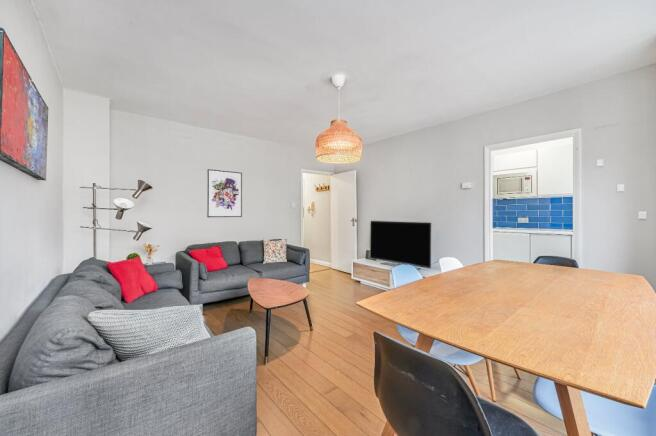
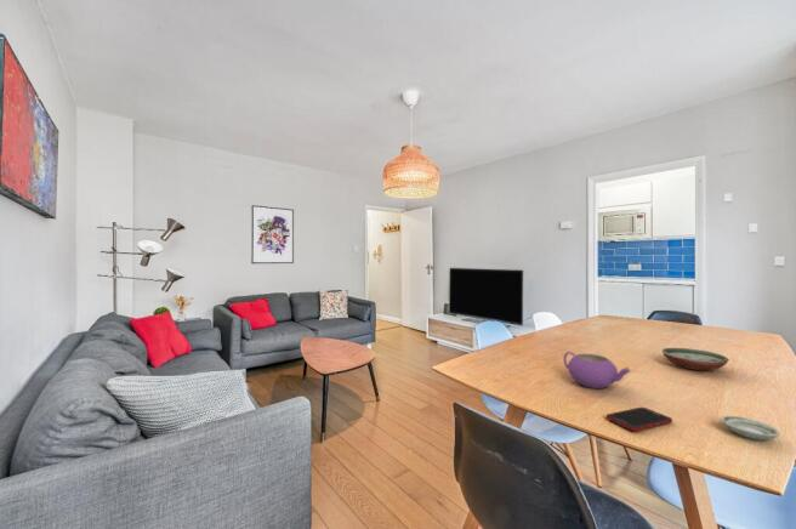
+ saucer (749, 430)
+ teapot (593, 371)
+ cell phone (638, 419)
+ decorative bowl (693, 359)
